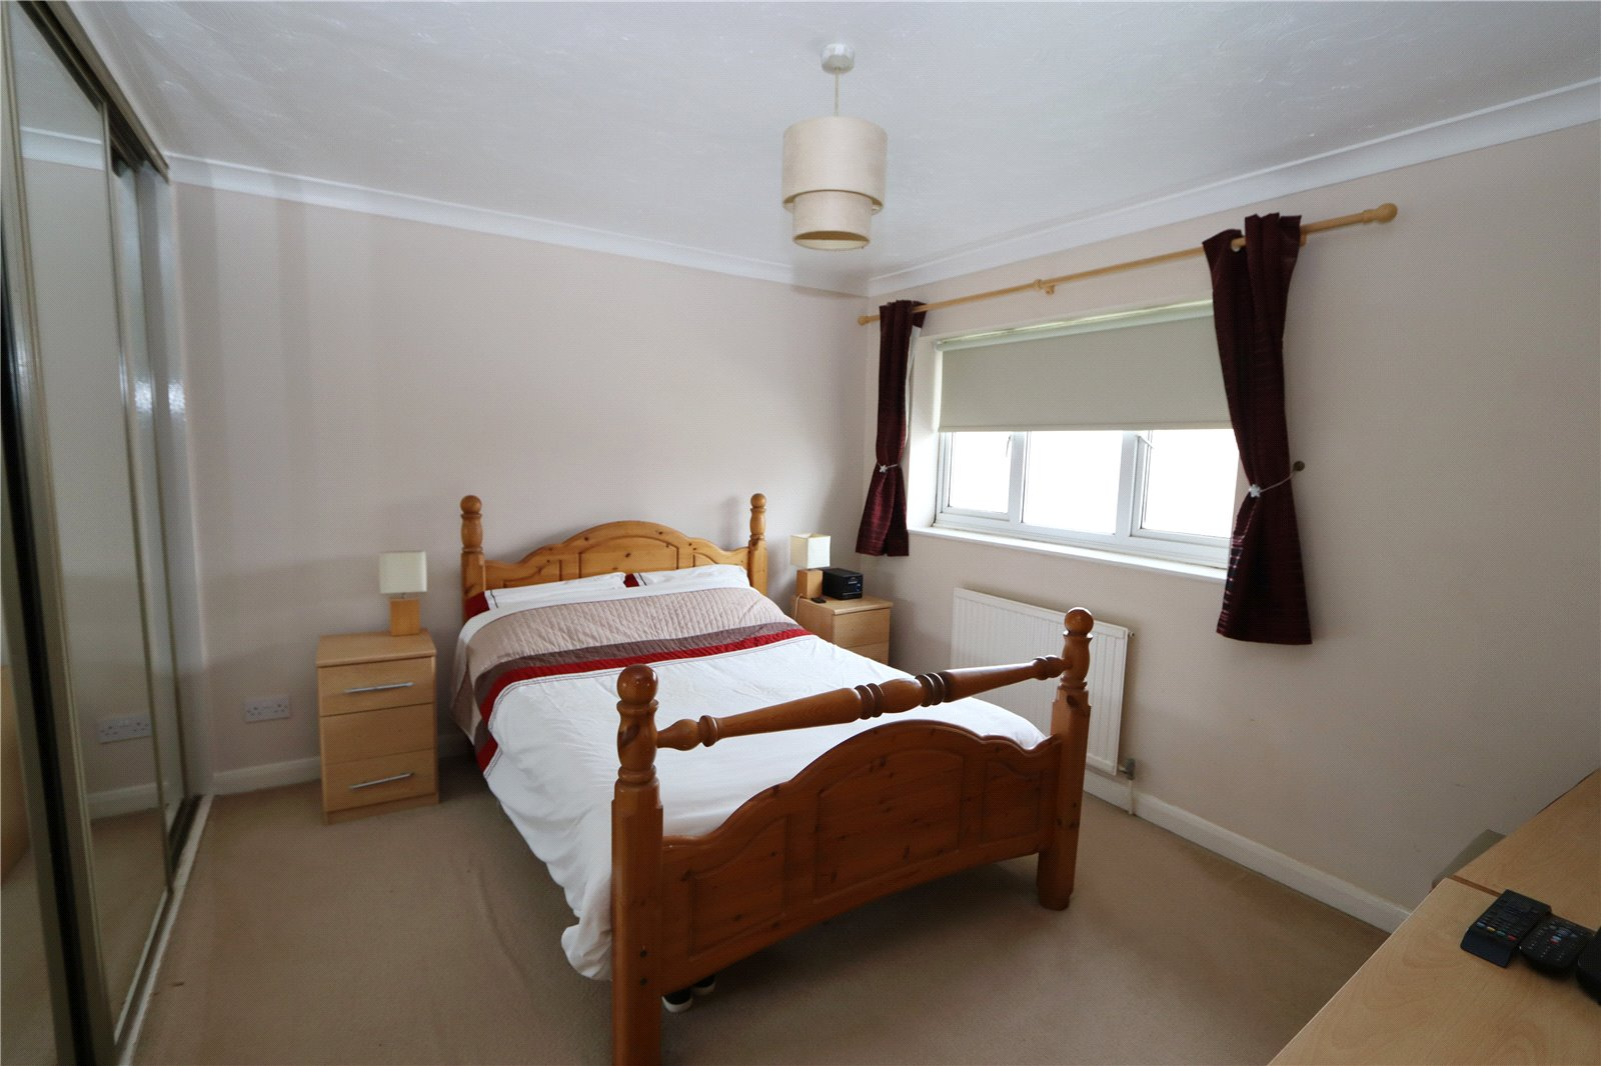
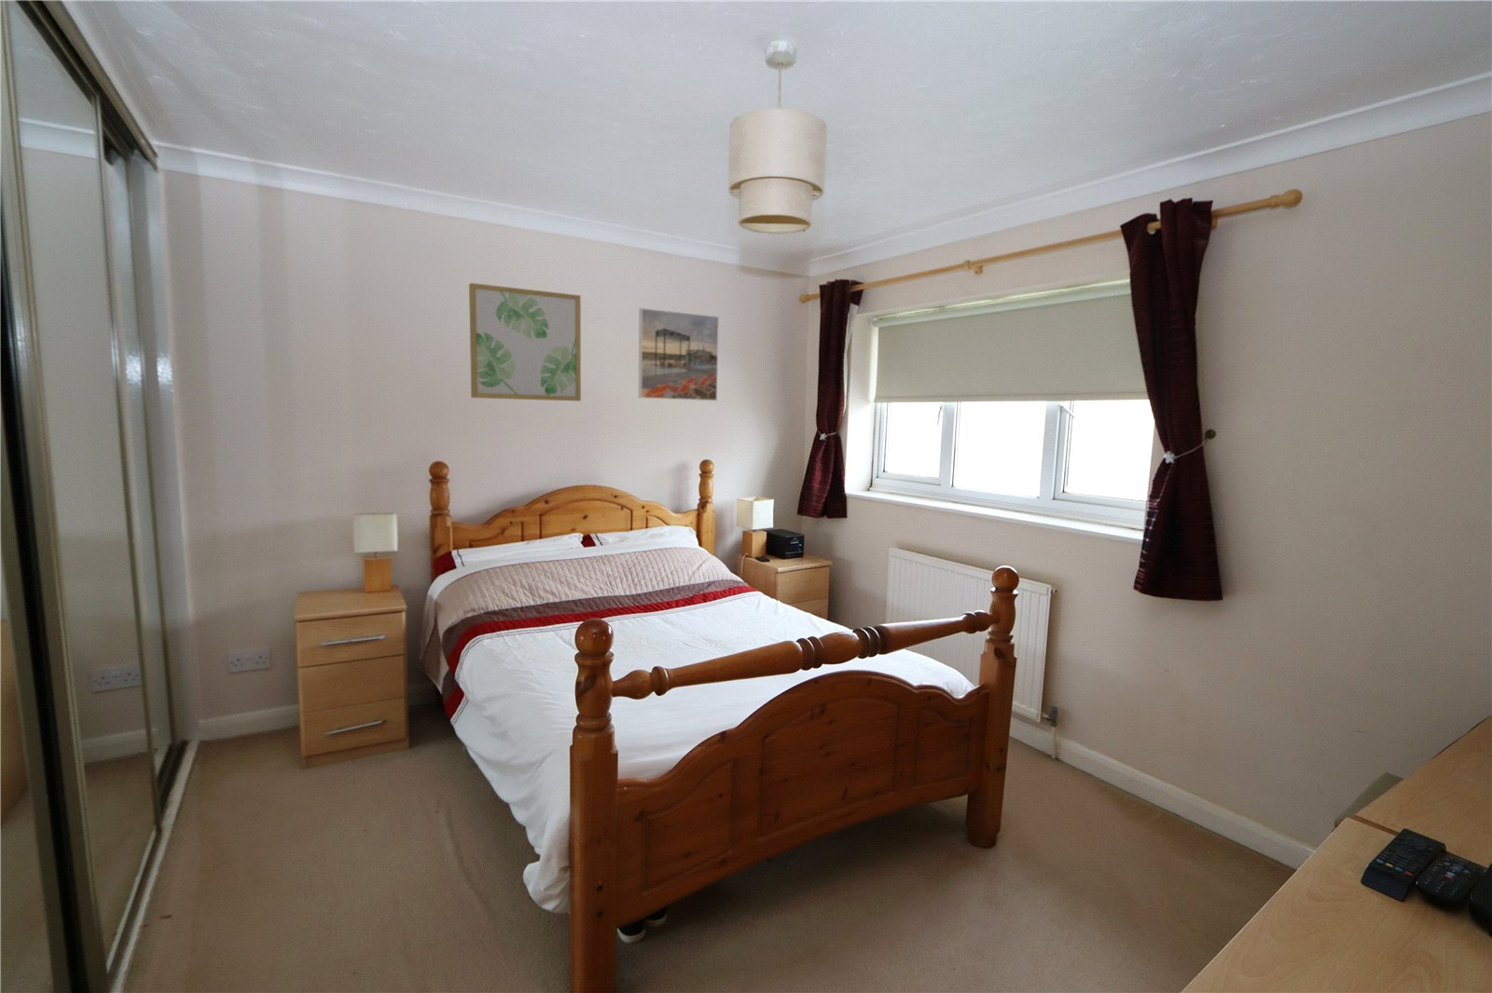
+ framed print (679, 356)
+ wall art (527, 345)
